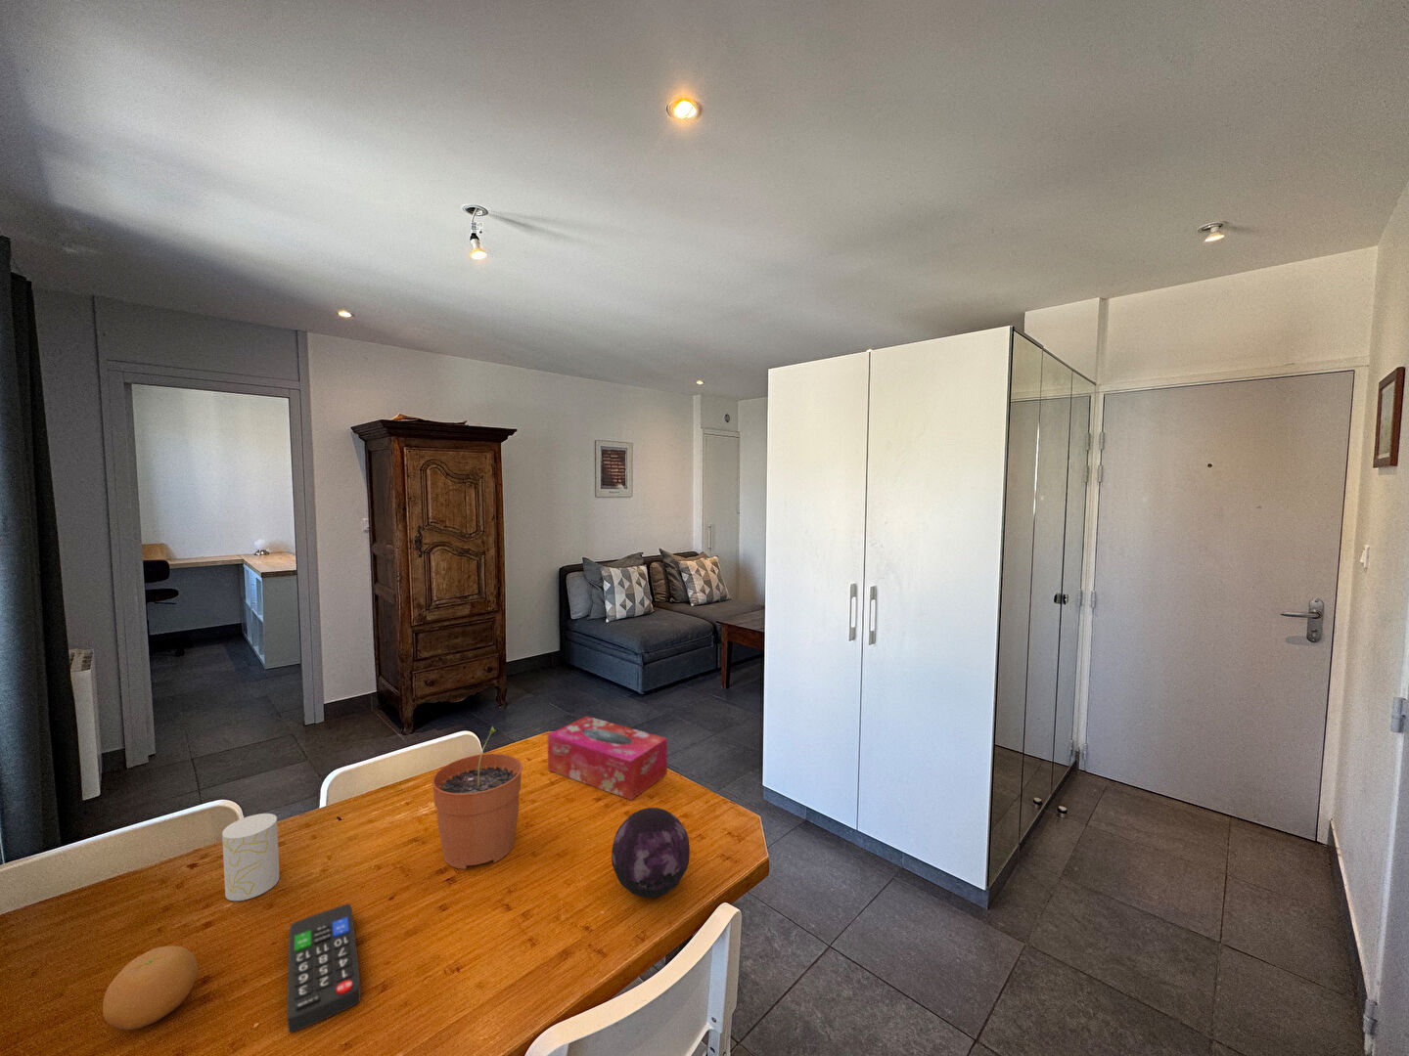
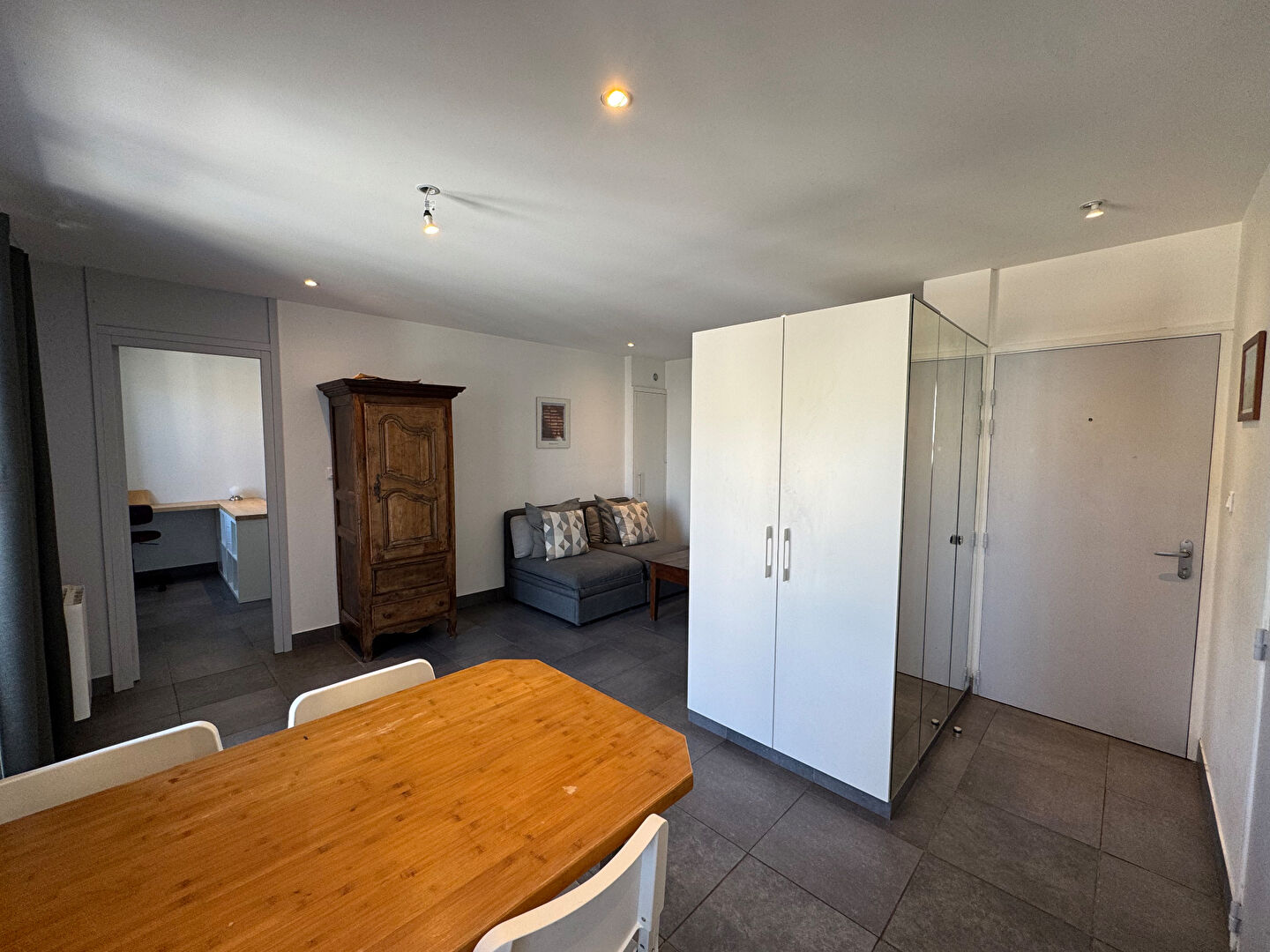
- fruit (152, 985)
- tissue box (607, 754)
- cup (252, 855)
- remote control (323, 959)
- plant pot (478, 791)
- decorative orb (650, 851)
